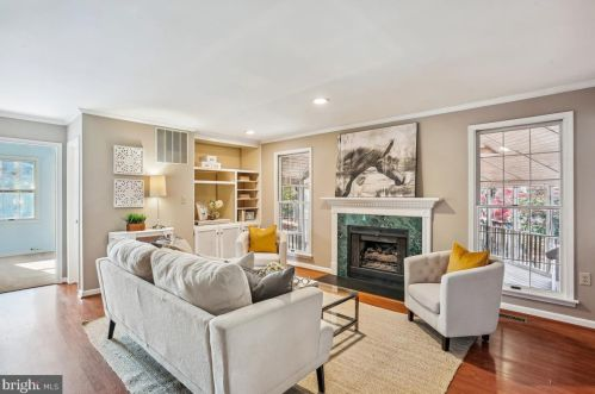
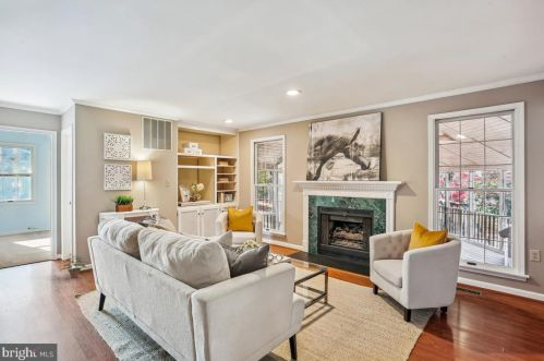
+ potted plant (74, 265)
